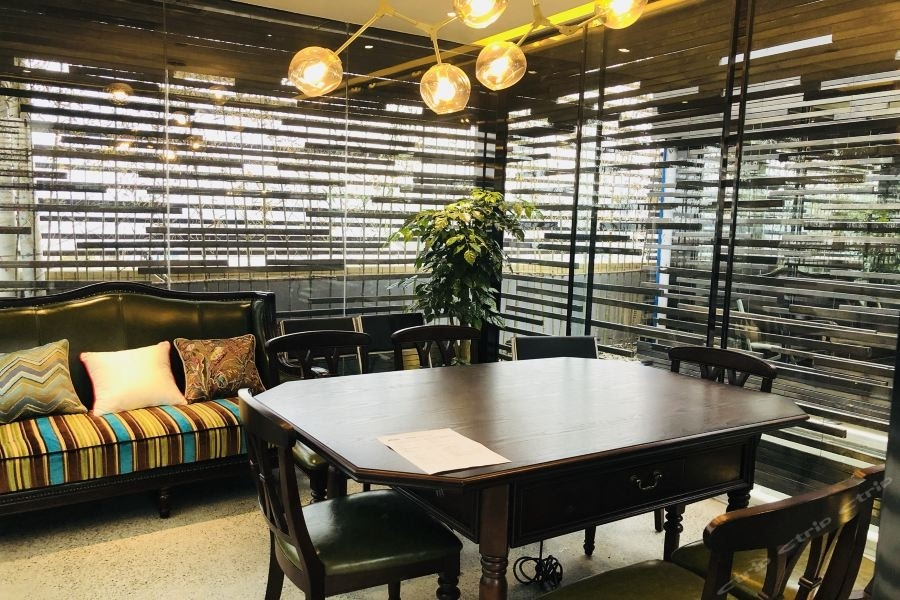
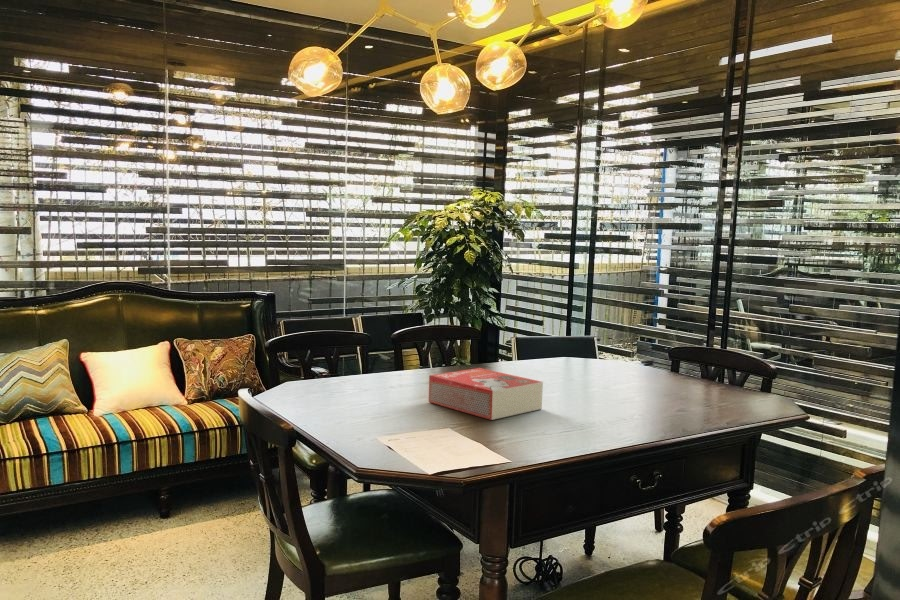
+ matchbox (484, 391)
